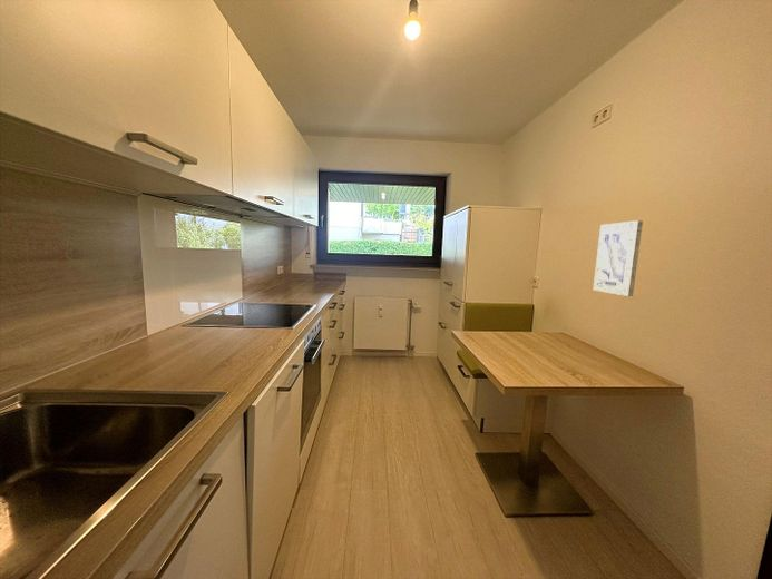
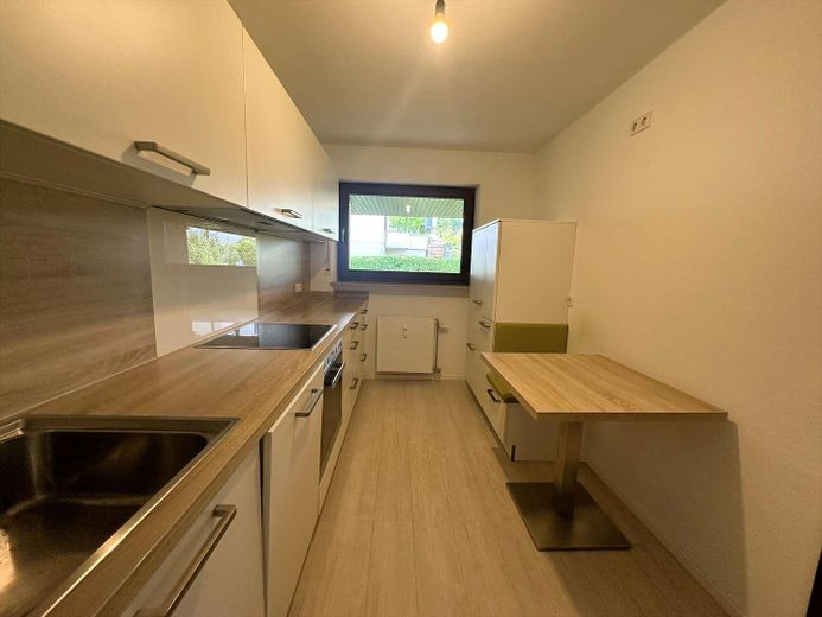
- wall art (615, 258)
